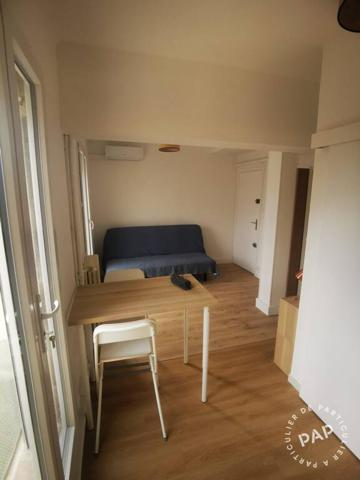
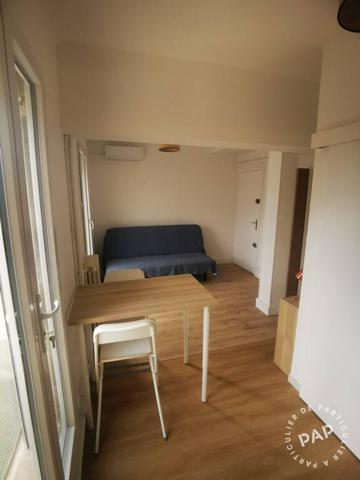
- pencil case (180, 279)
